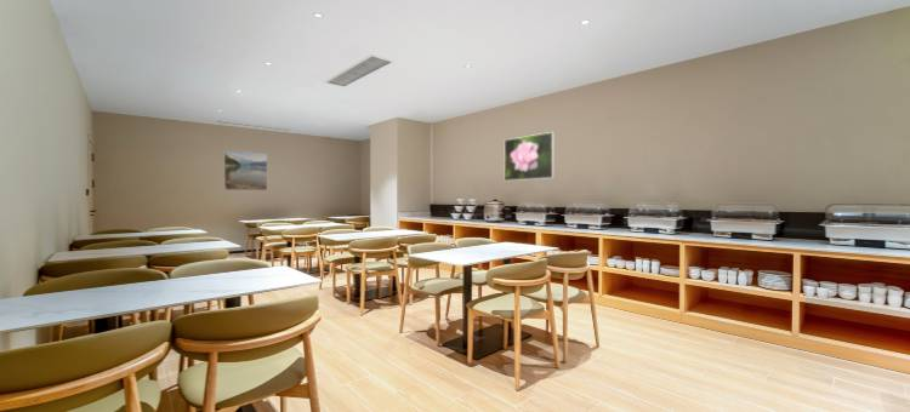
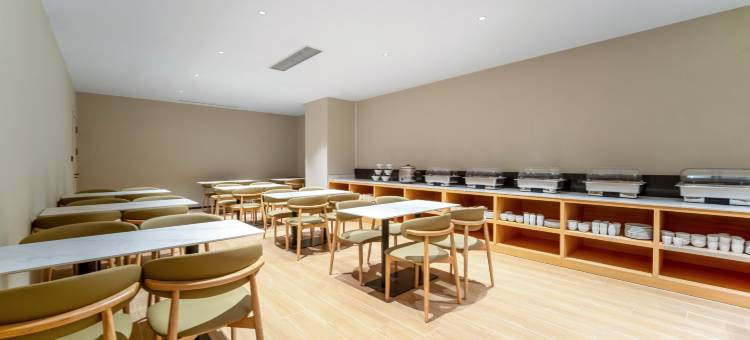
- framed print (527, 158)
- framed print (246, 171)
